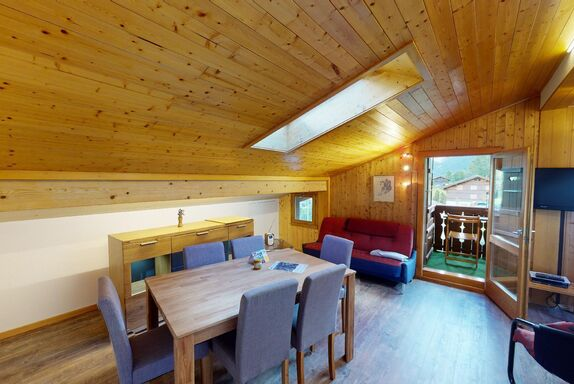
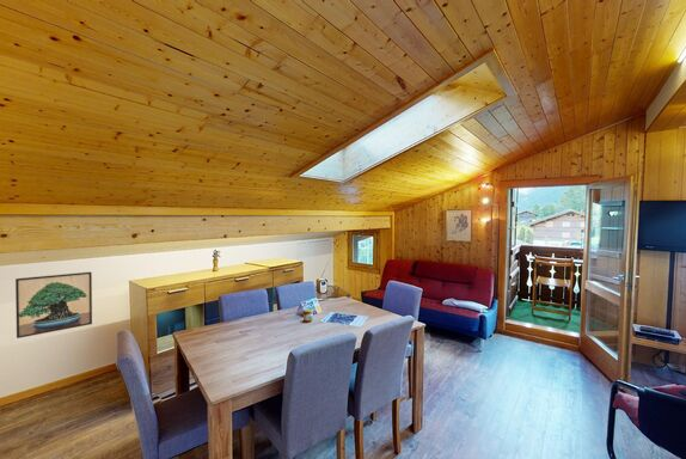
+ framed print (56, 302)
